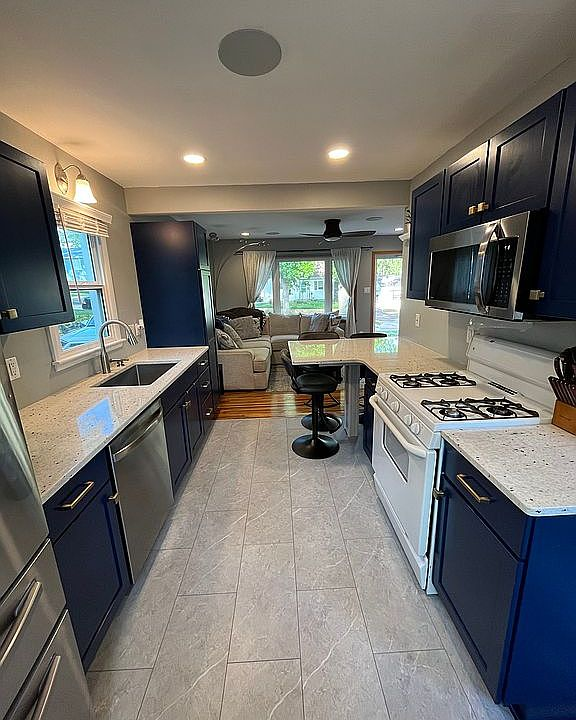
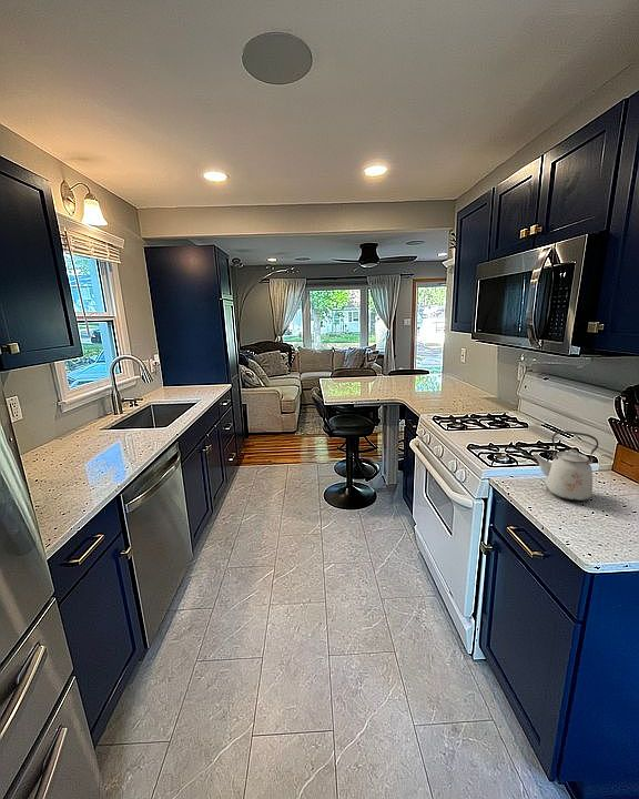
+ kettle (562, 462)
